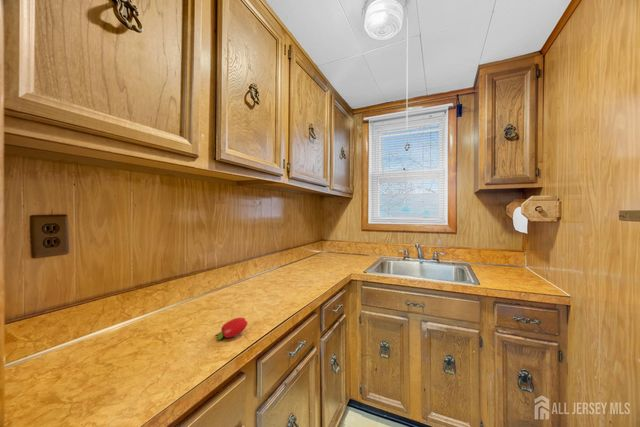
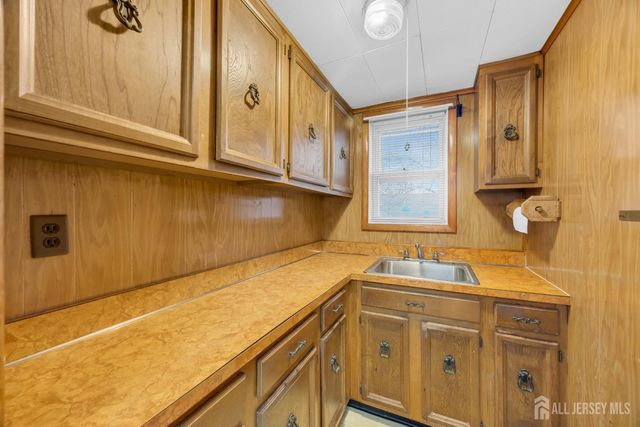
- fruit (231, 327)
